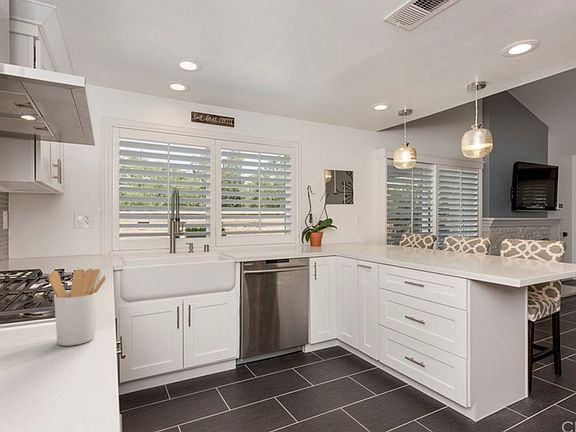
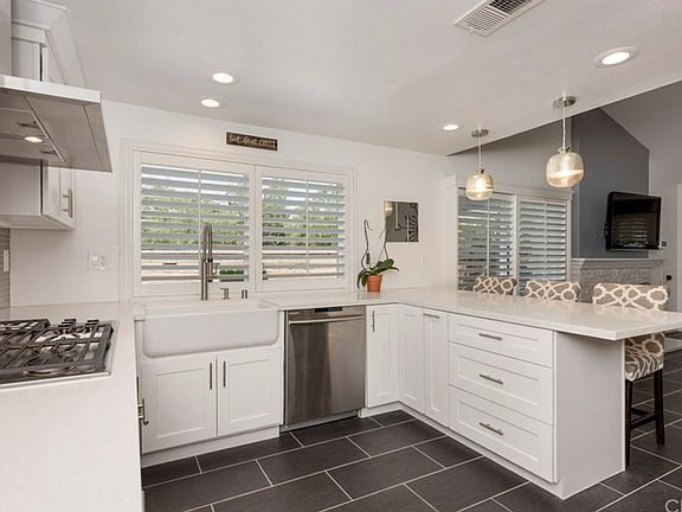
- utensil holder (79, 302)
